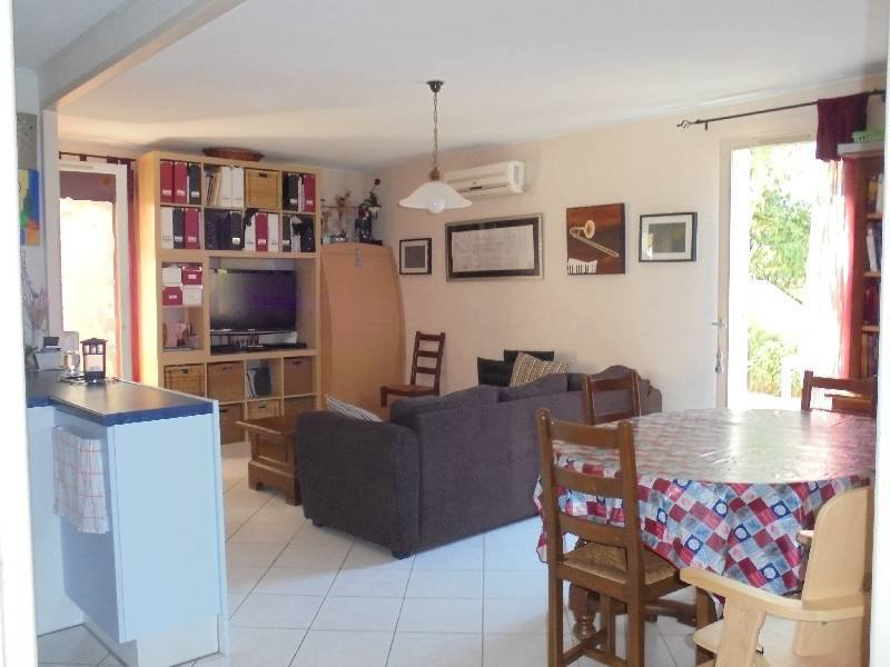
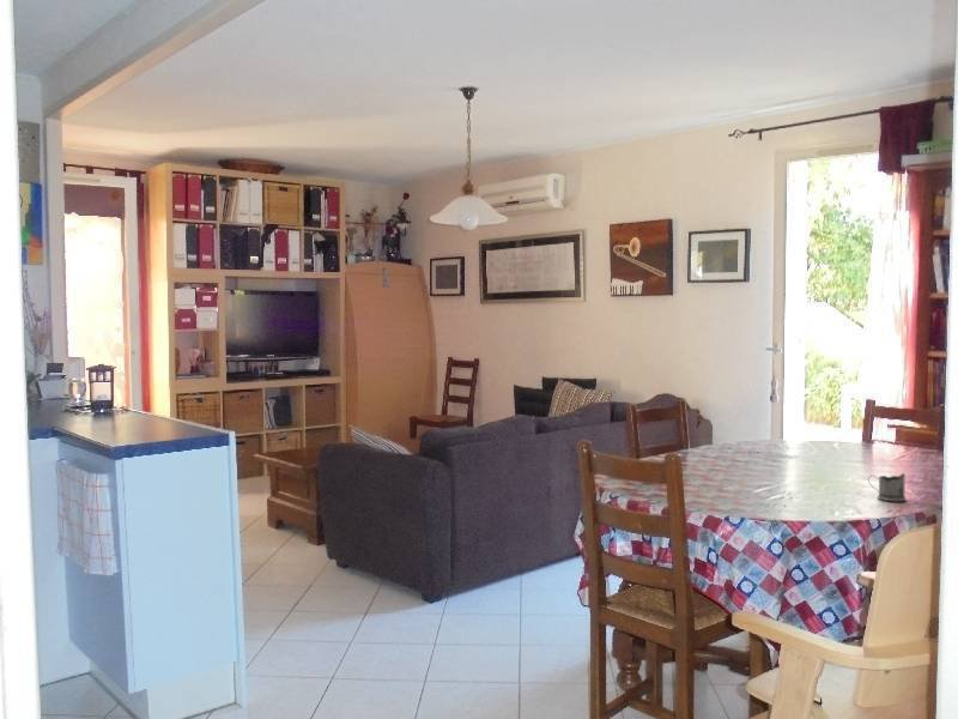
+ tea glass holder (886, 484)
